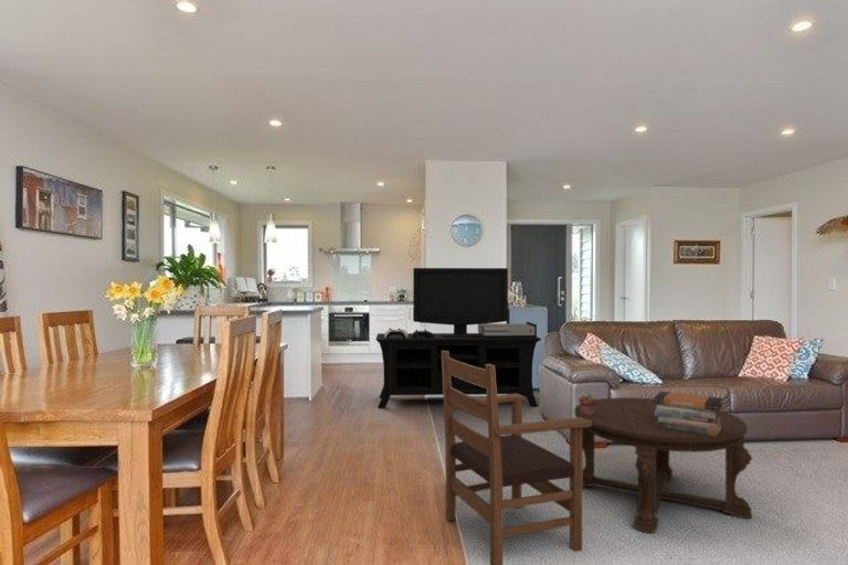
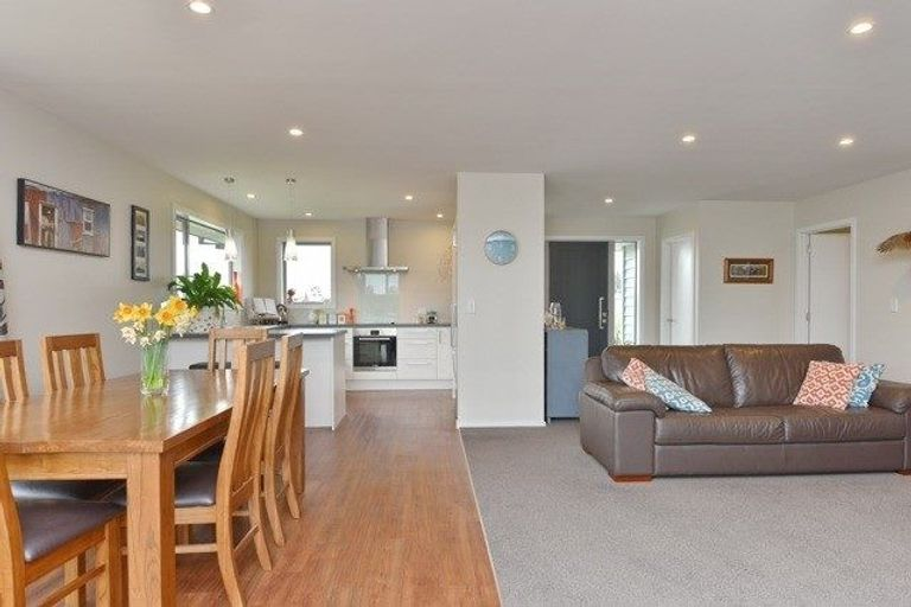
- coffee table (655, 457)
- media console (456, 334)
- potted succulent (587, 402)
- armchair (507, 444)
- book stack (687, 412)
